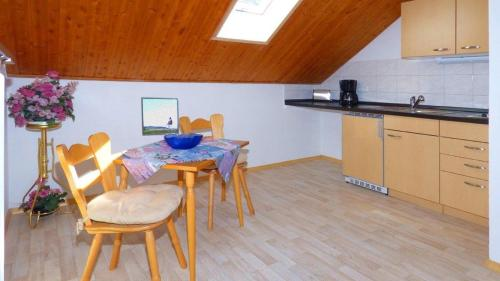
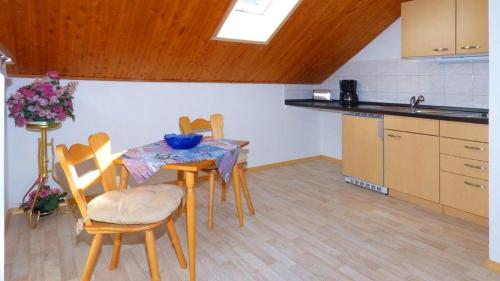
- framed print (160, 116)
